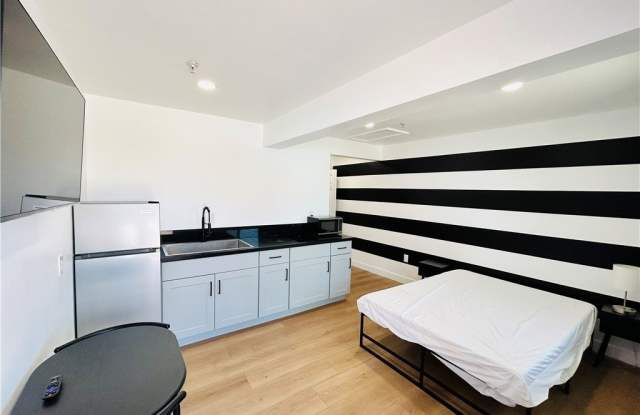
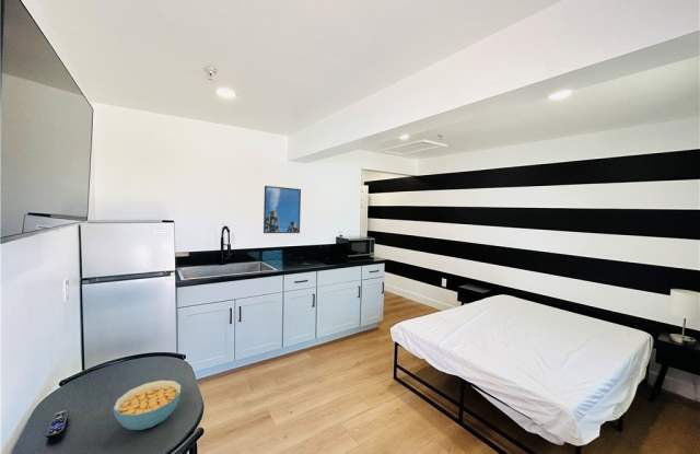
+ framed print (282, 210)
+ cereal bowl (149, 409)
